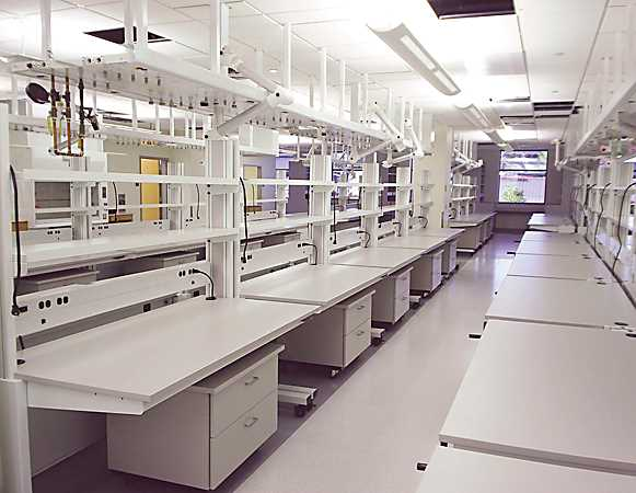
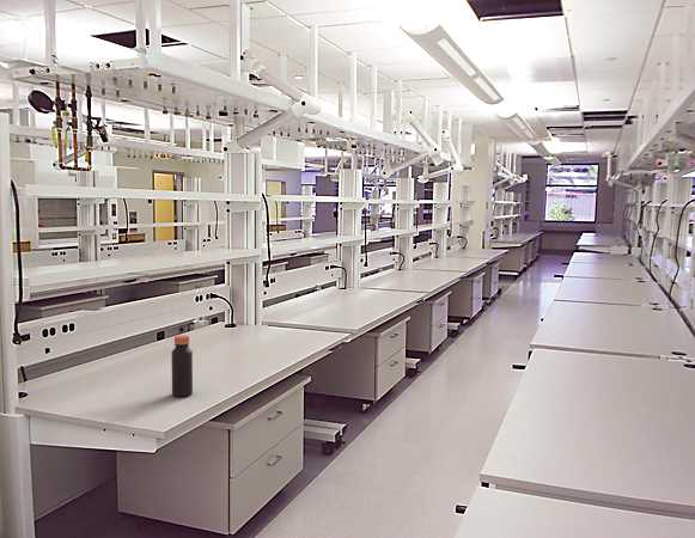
+ bottle (182, 365)
